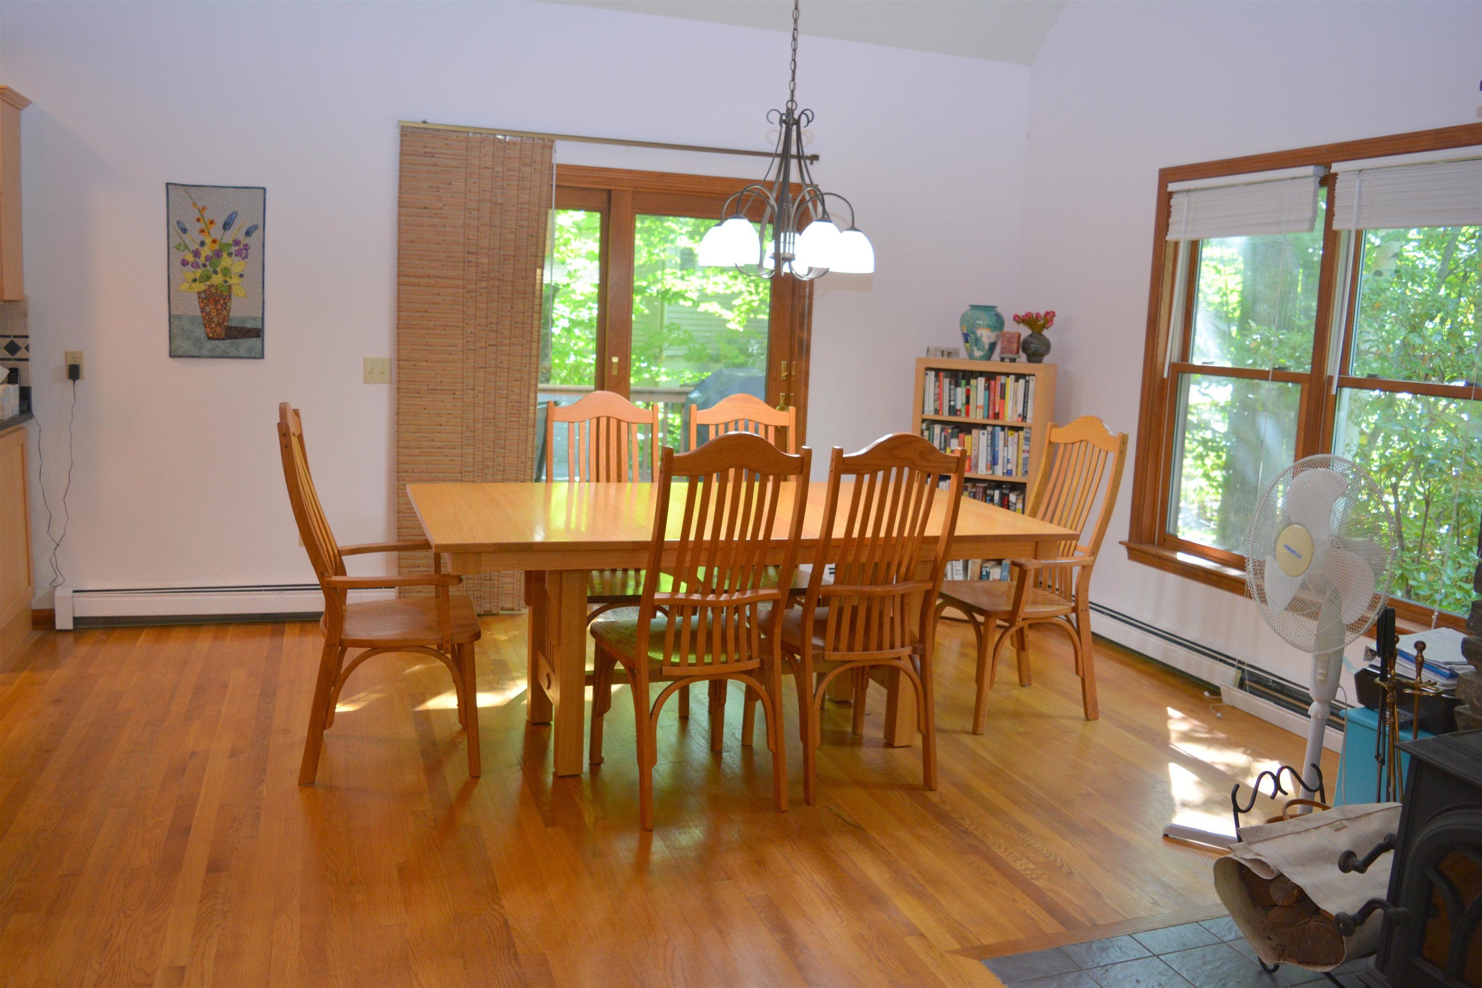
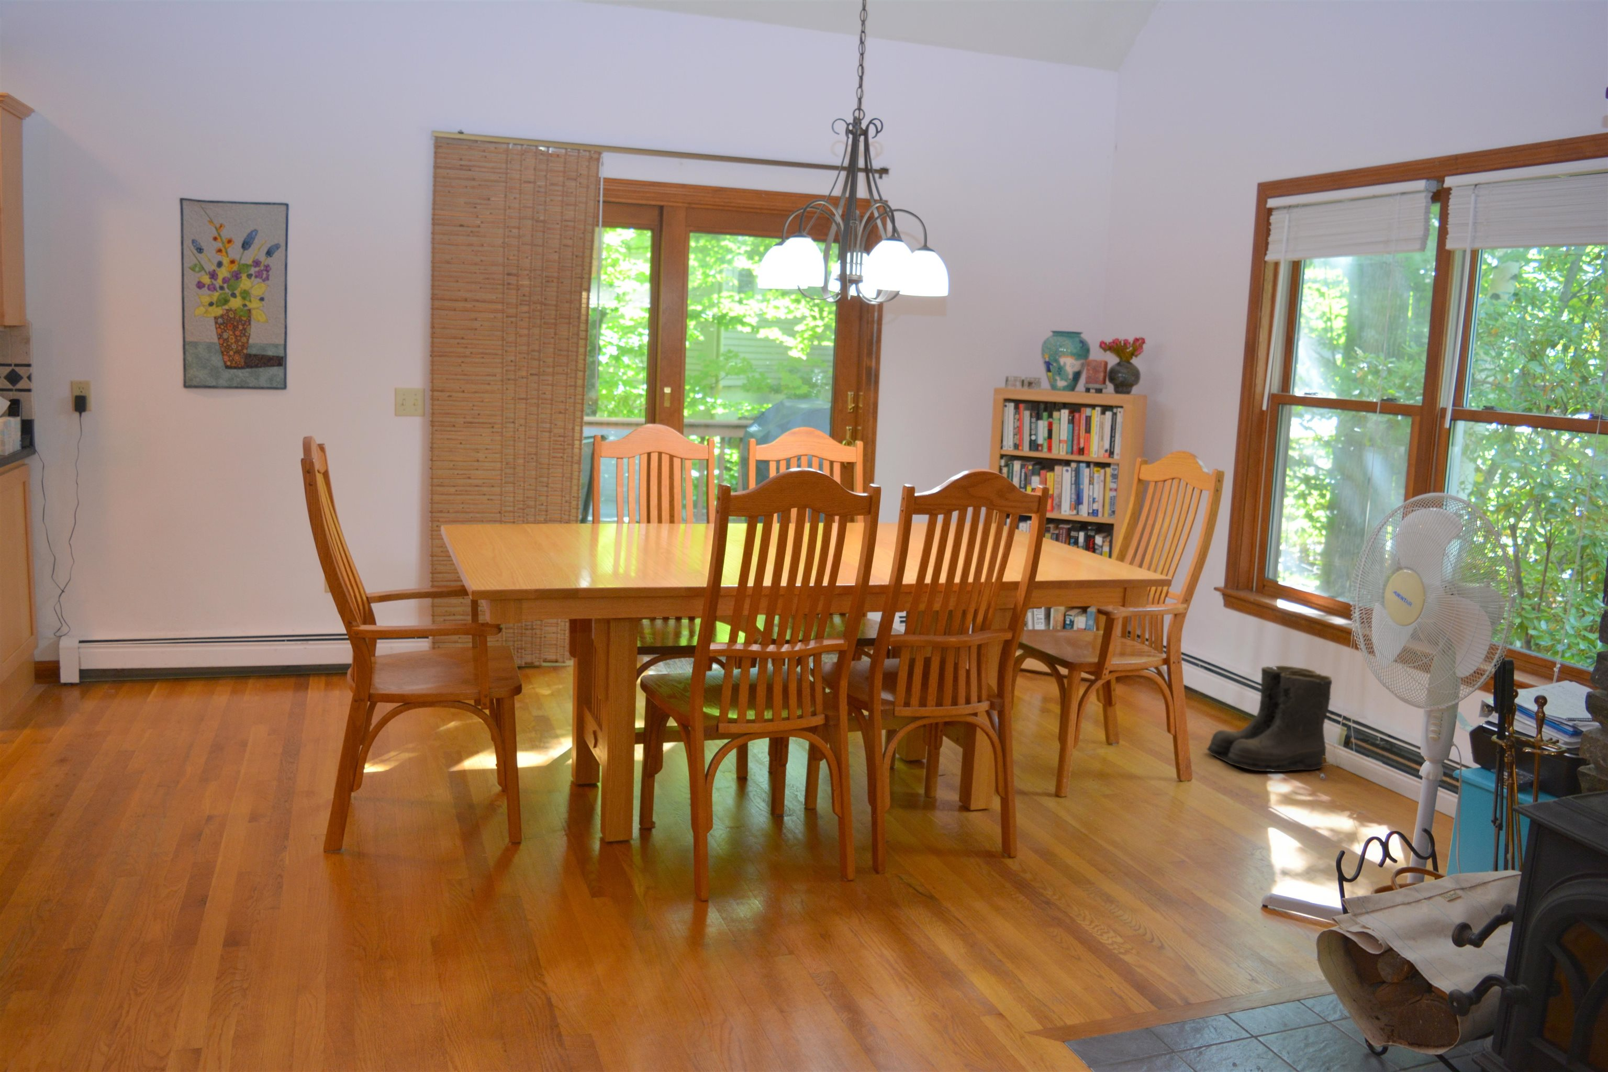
+ boots (1271, 715)
